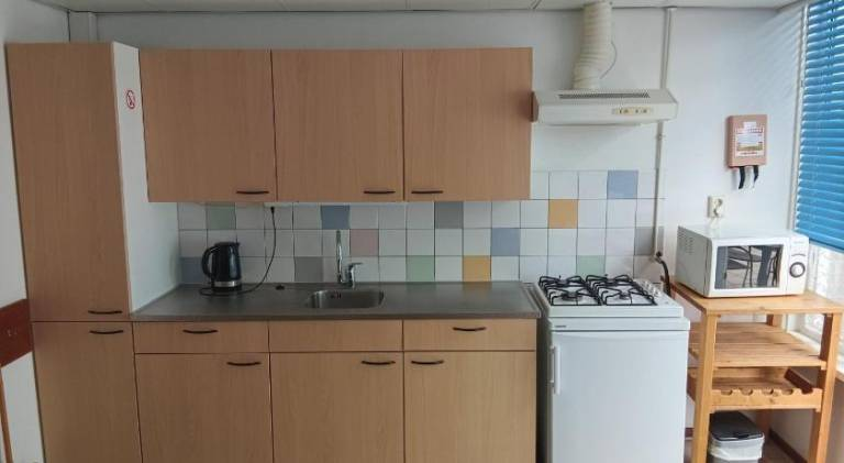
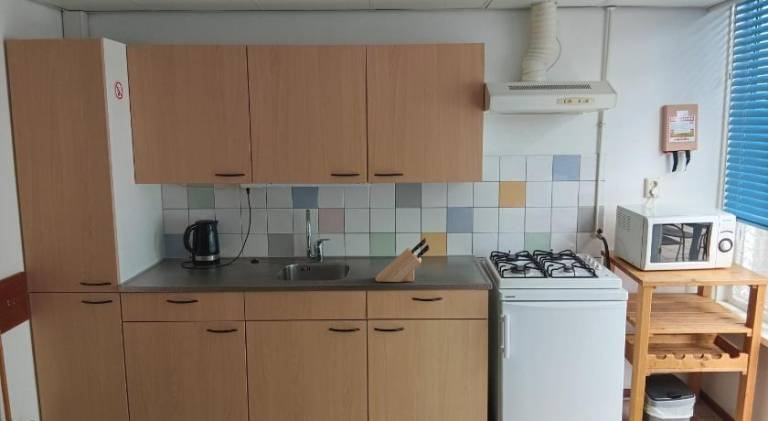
+ knife block (402, 258)
